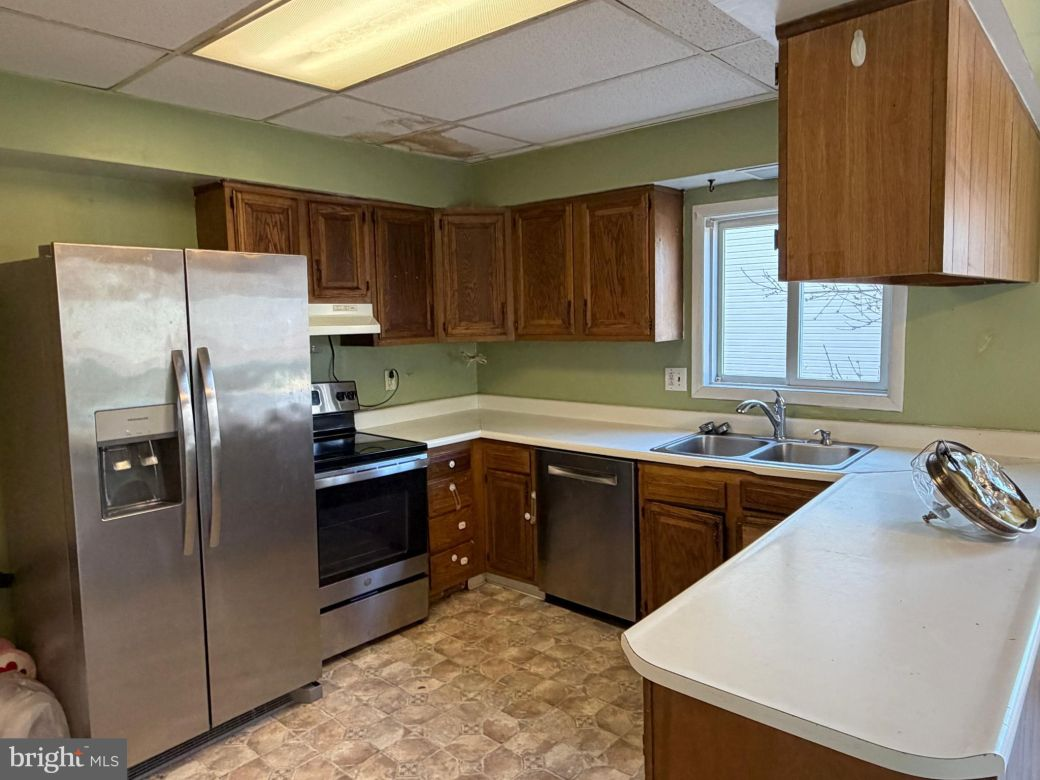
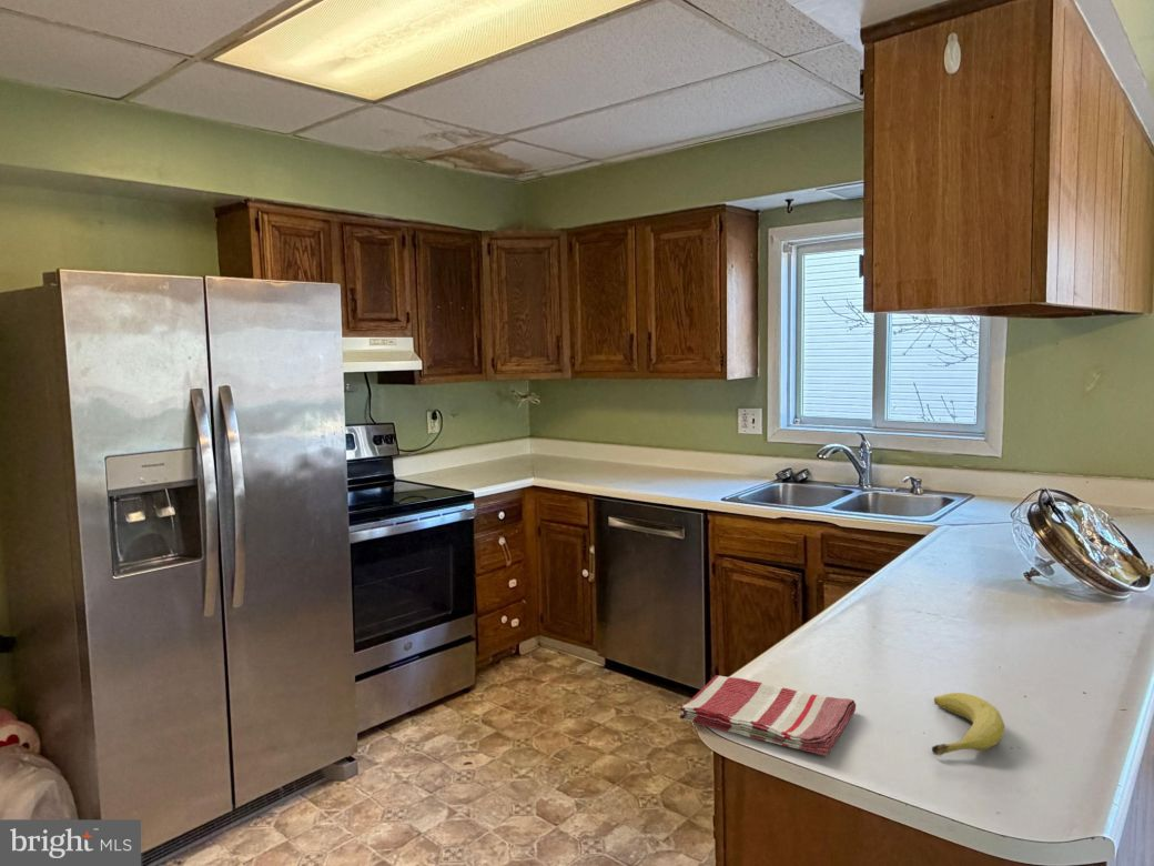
+ fruit (968, 718)
+ dish towel (767, 707)
